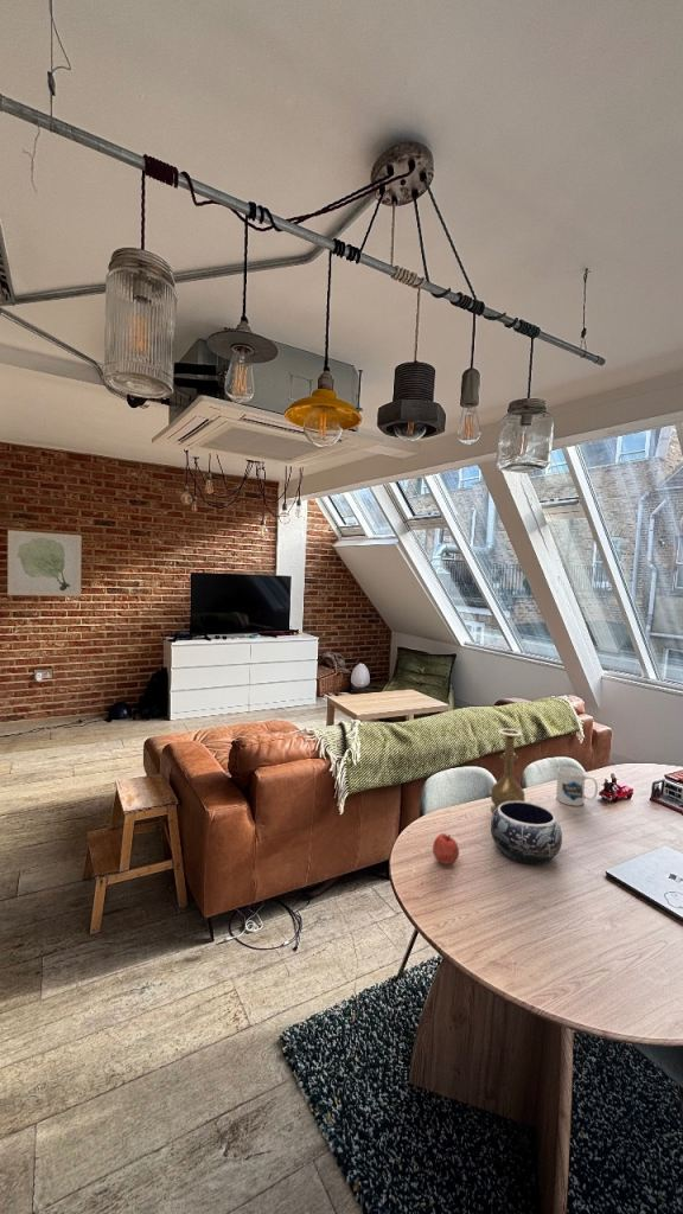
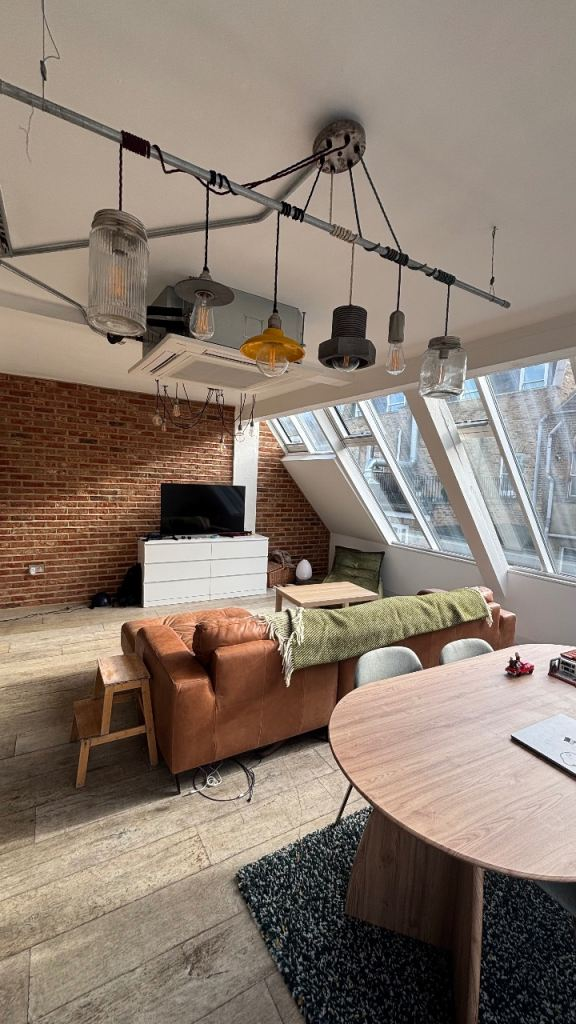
- wall art (45, 564)
- apple (445, 848)
- mug (575, 786)
- vase (508, 771)
- decorative bowl (525, 831)
